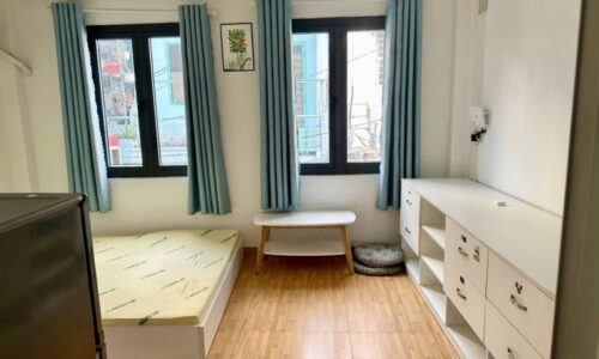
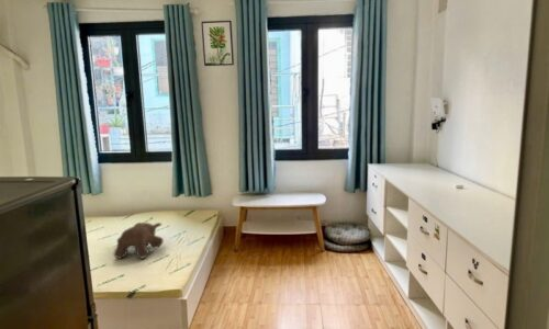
+ teddy bear (139, 237)
